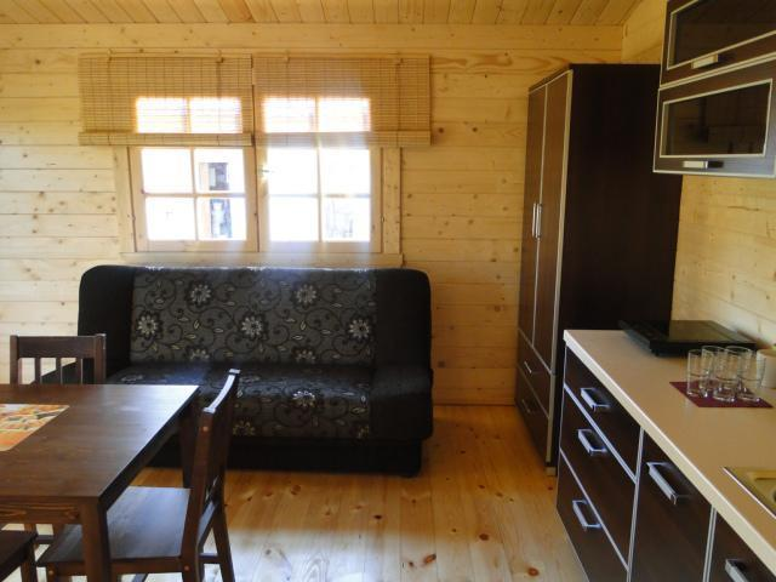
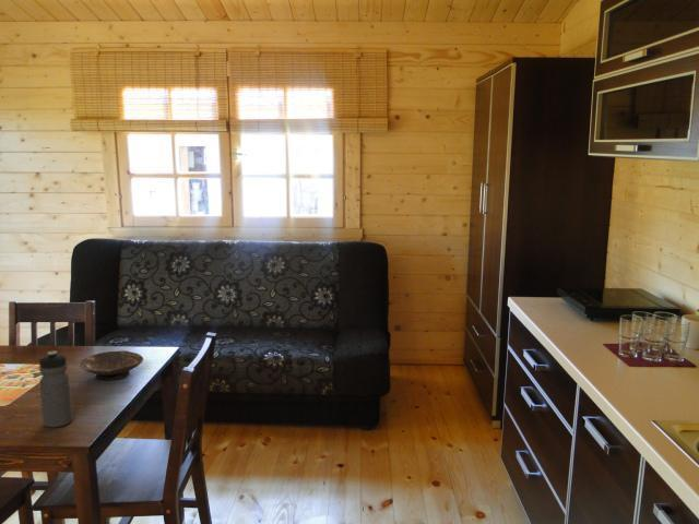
+ water bottle (55, 386)
+ bowl (112, 367)
